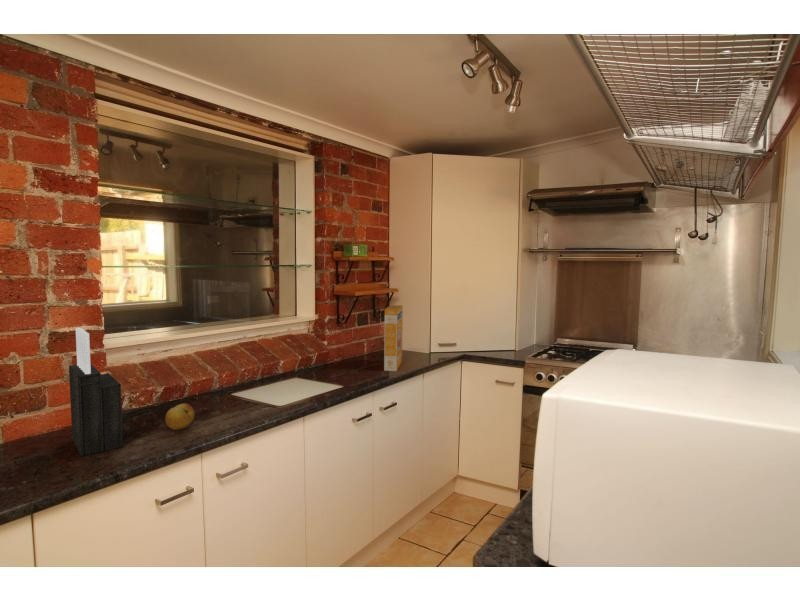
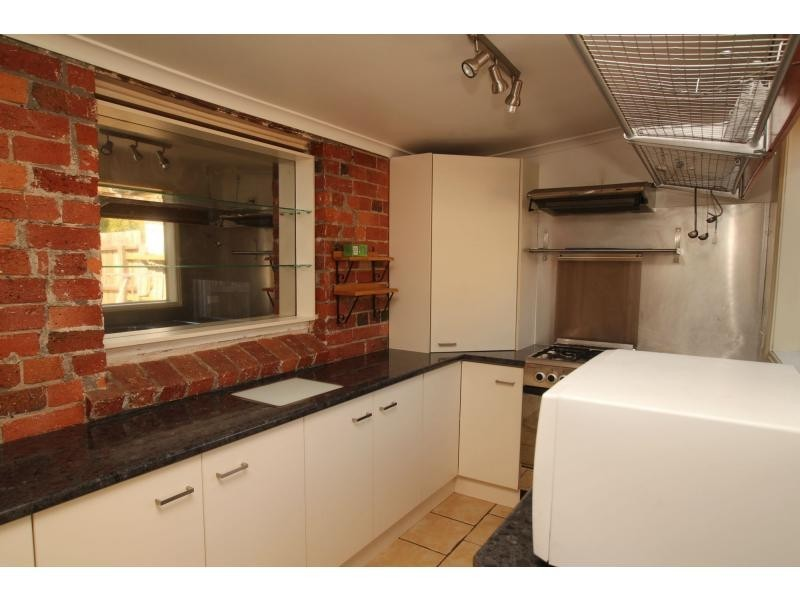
- fruit (180, 416)
- knife block (99, 386)
- cereal box (393, 336)
